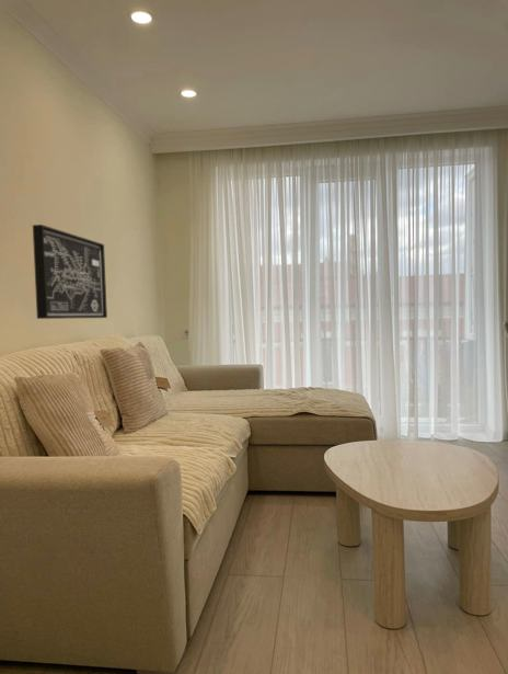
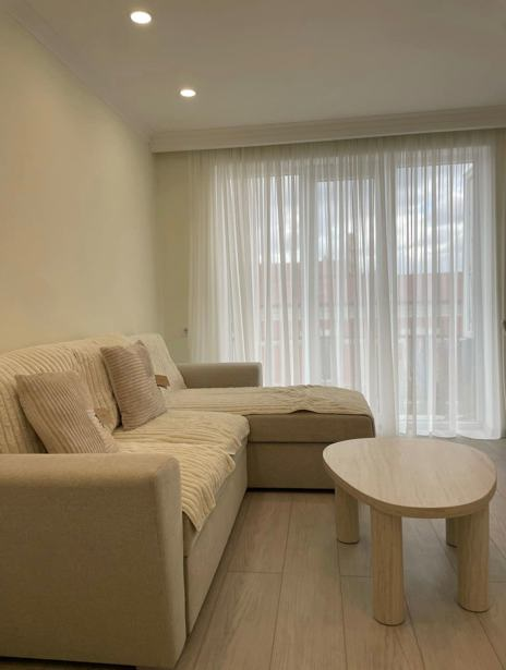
- wall art (74, 276)
